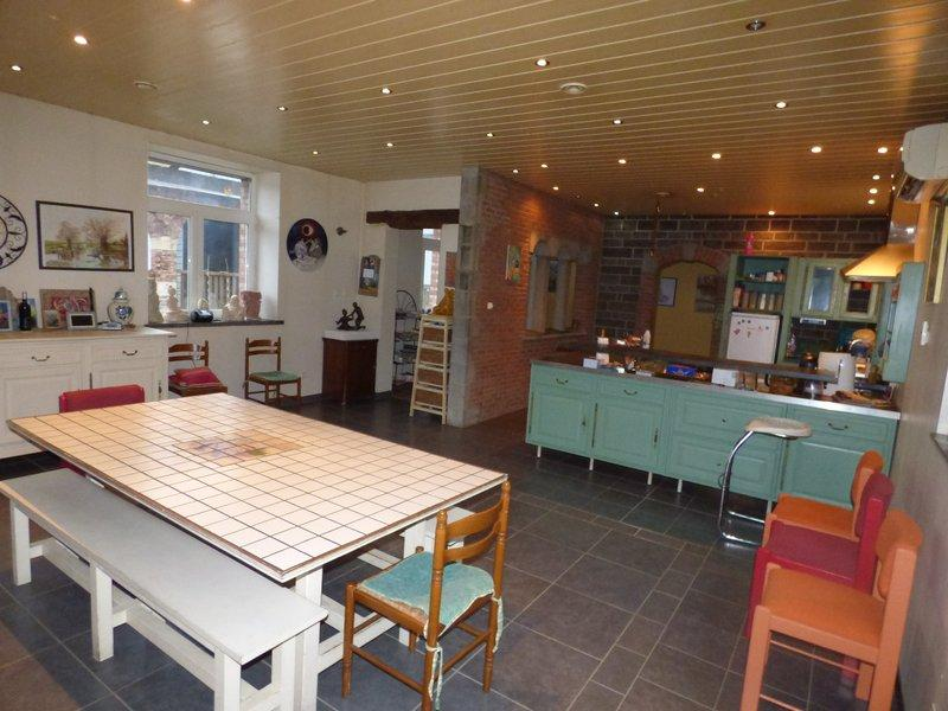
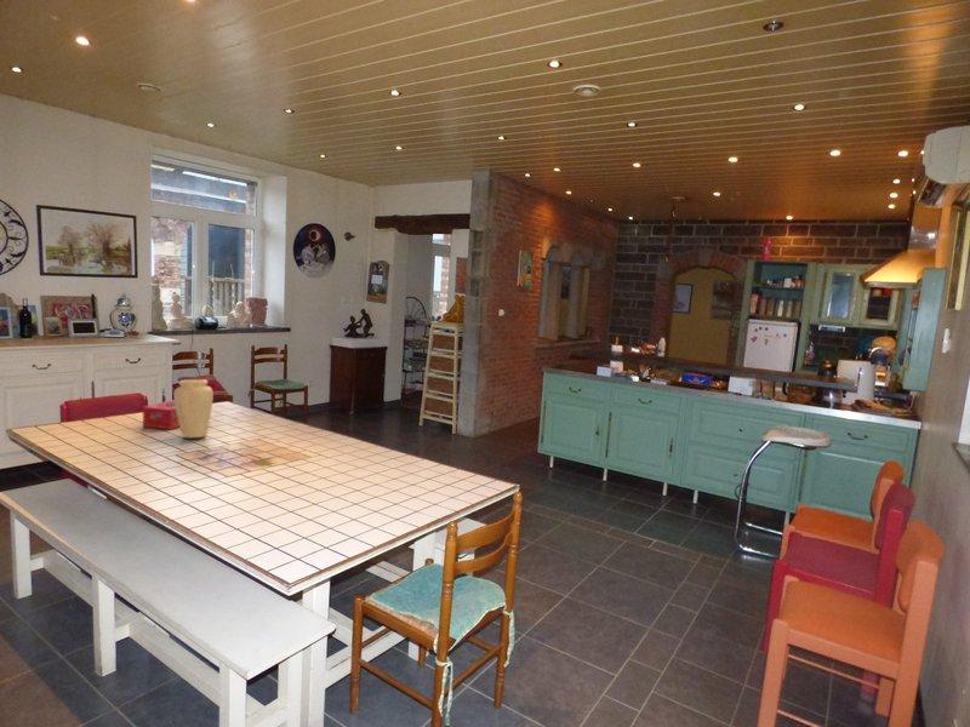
+ tissue box (176, 412)
+ vase (193, 407)
